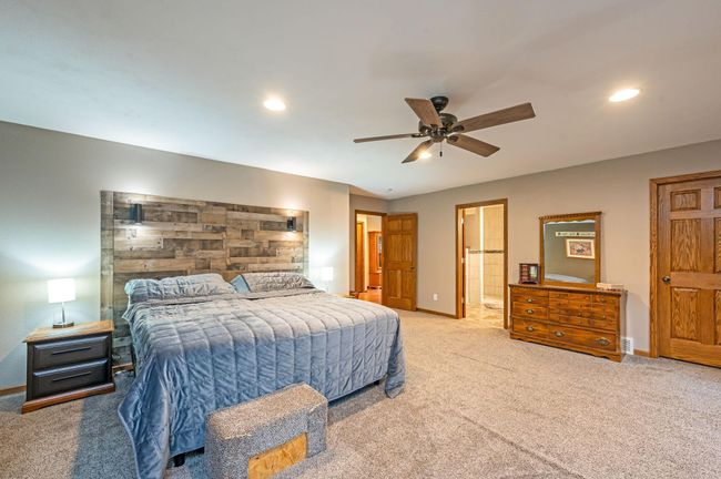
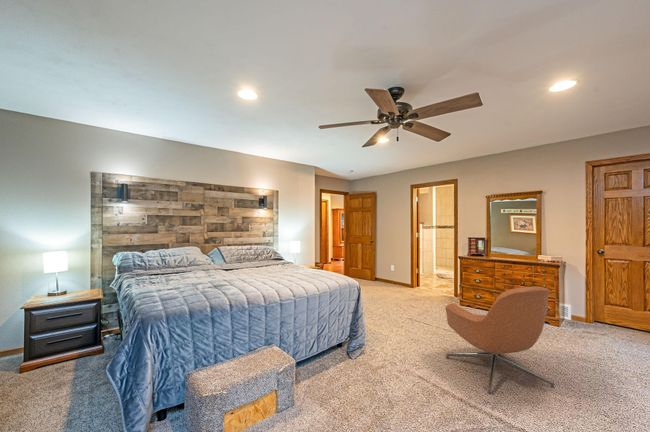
+ armchair (497, 325)
